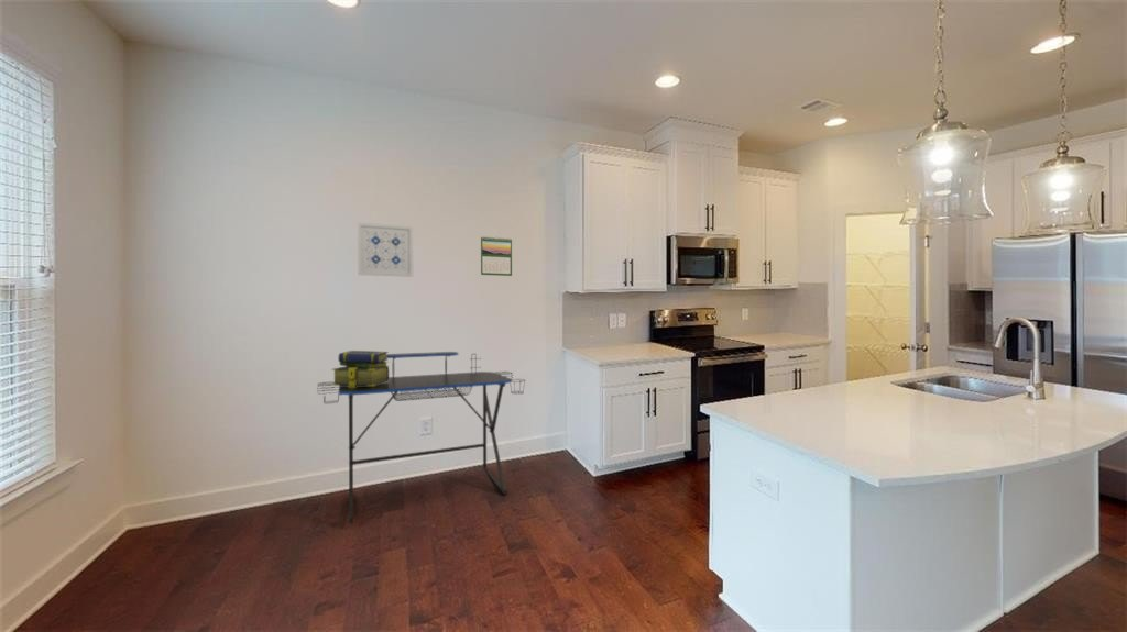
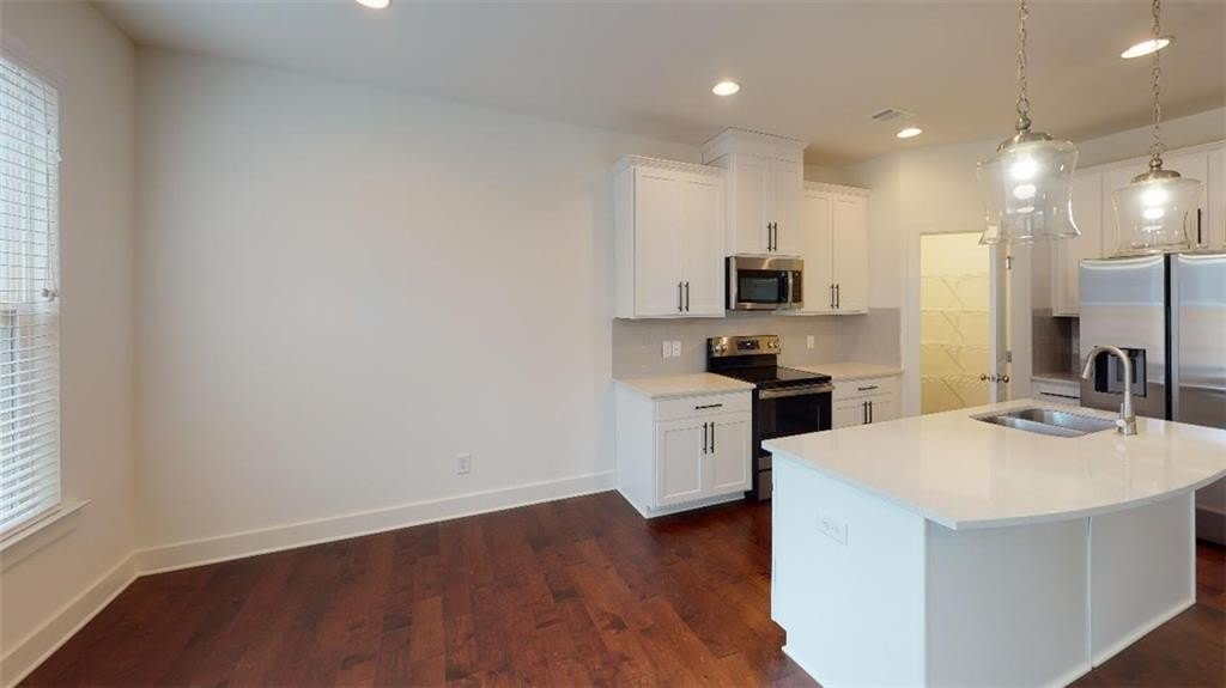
- stack of books (363, 367)
- wall art (385, 250)
- desk (426, 398)
- calendar (496, 255)
